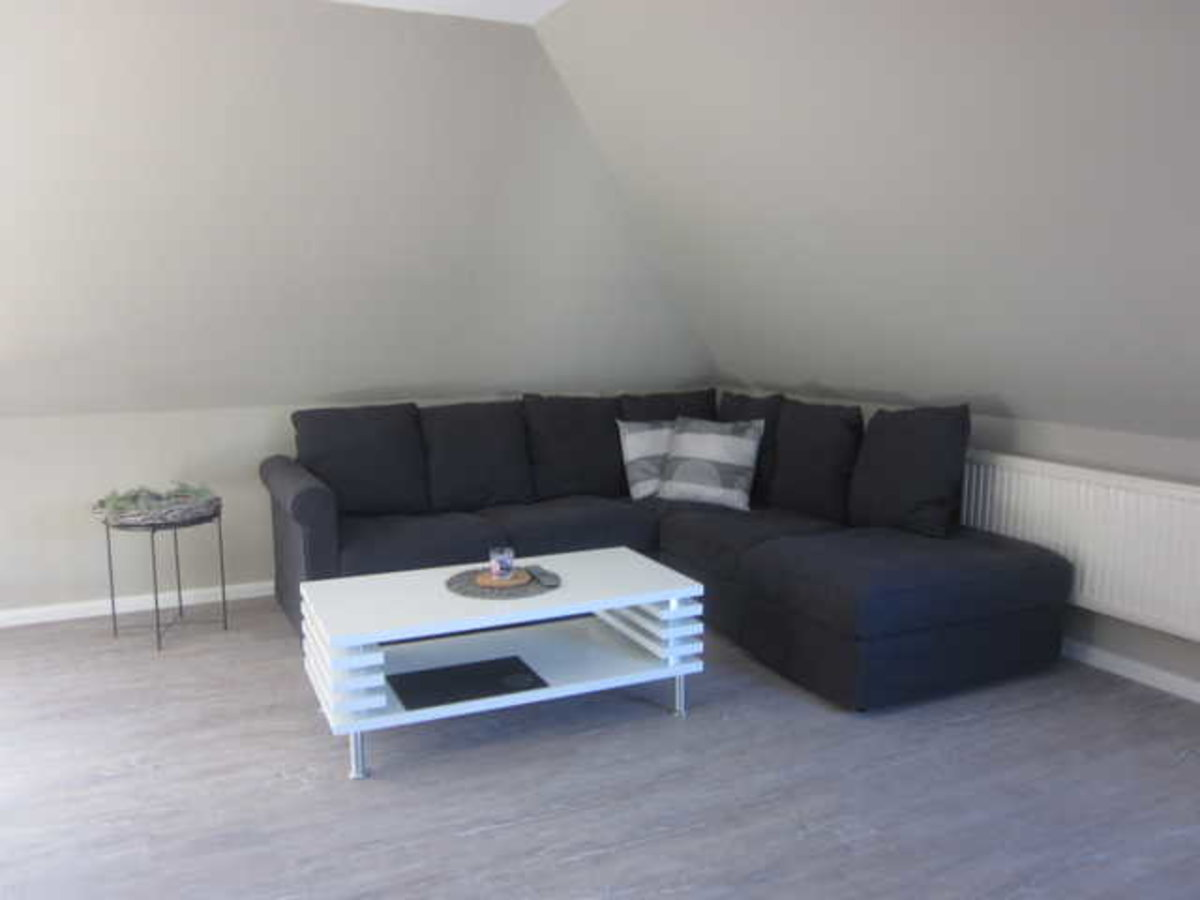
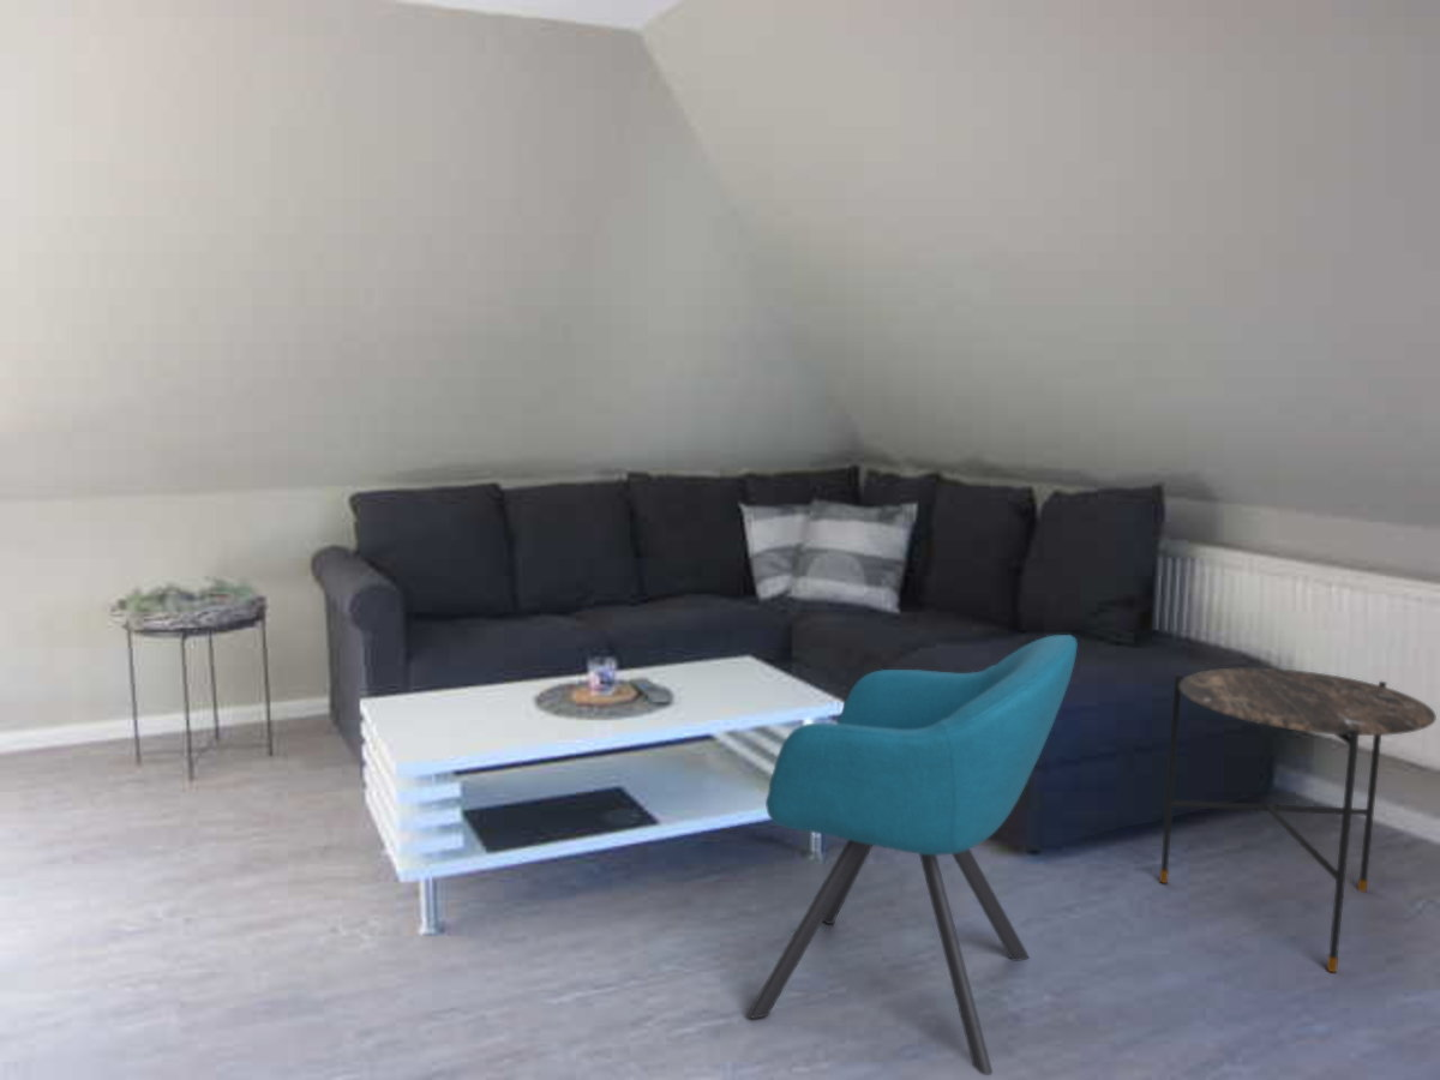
+ side table (1294, 805)
+ chair (922, 811)
